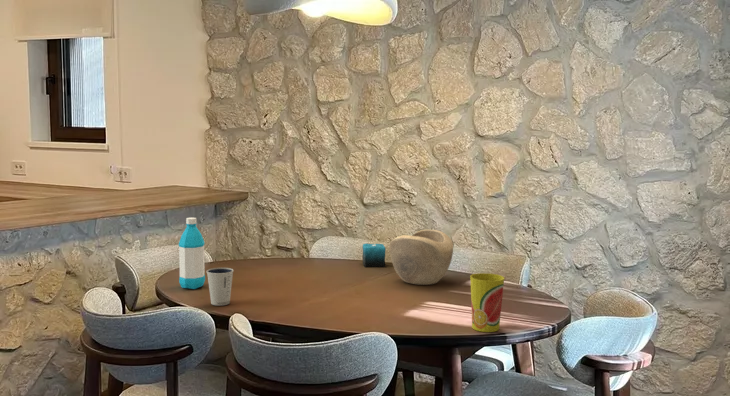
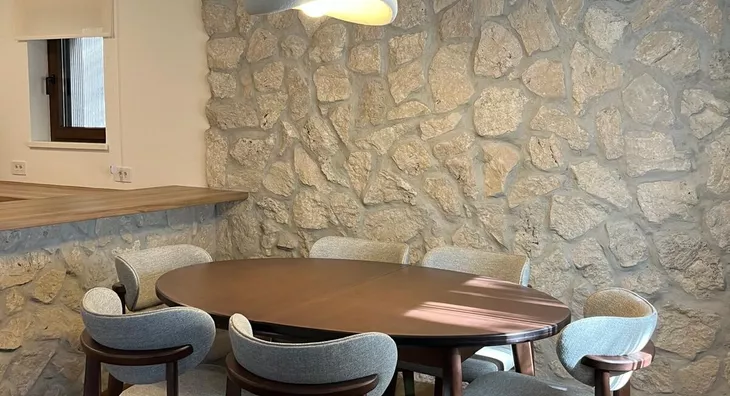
- water bottle (191, 252)
- dixie cup (220, 287)
- cup (486, 302)
- decorative bowl (421, 256)
- candle (373, 251)
